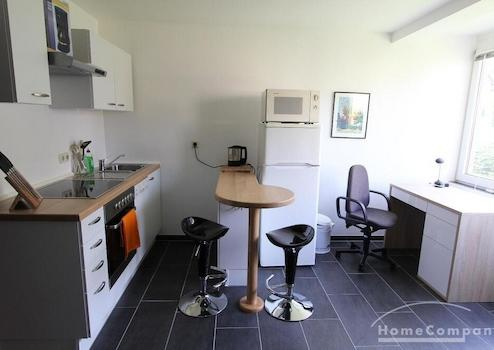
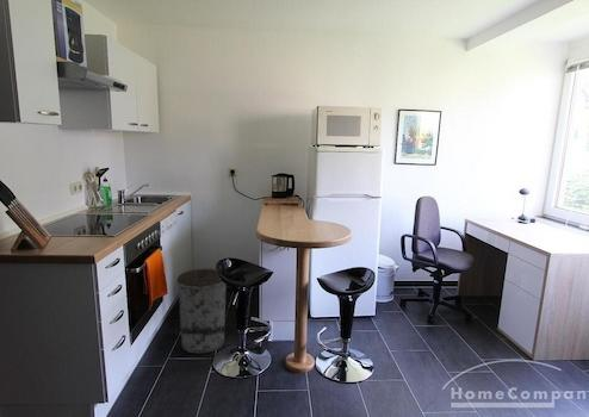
+ trash can (203, 307)
